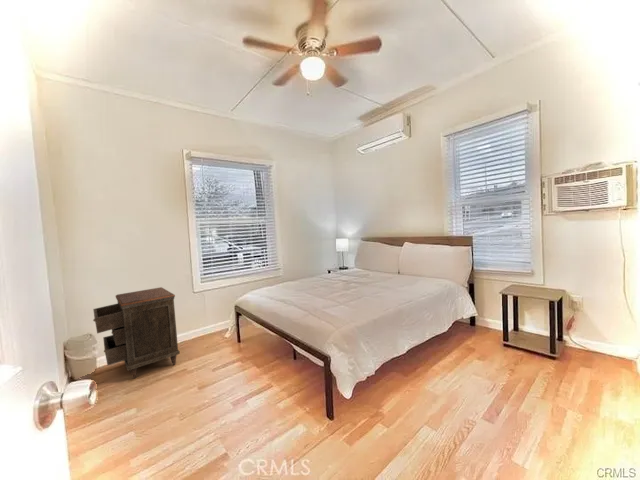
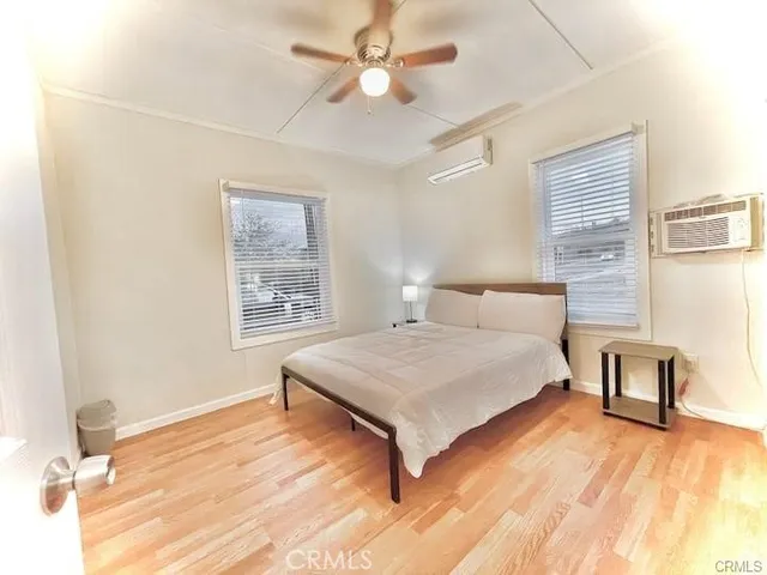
- nightstand (136, 331)
